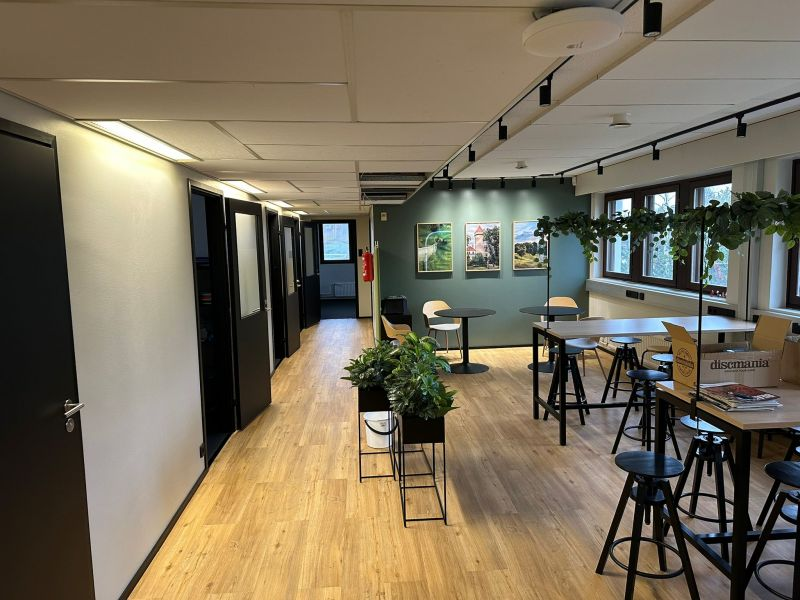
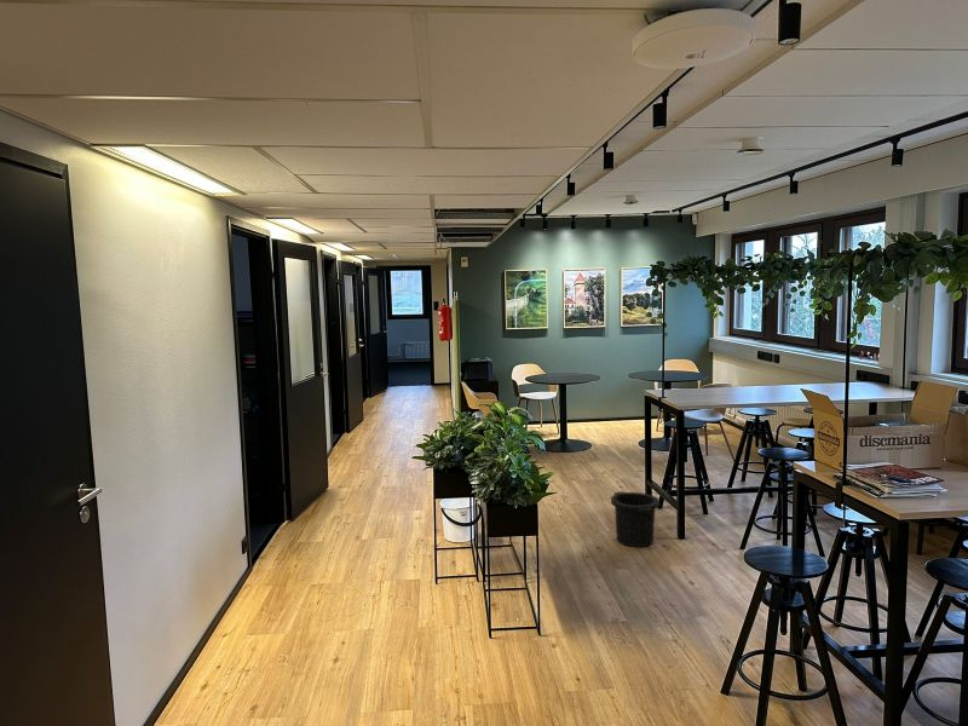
+ trash can (634, 519)
